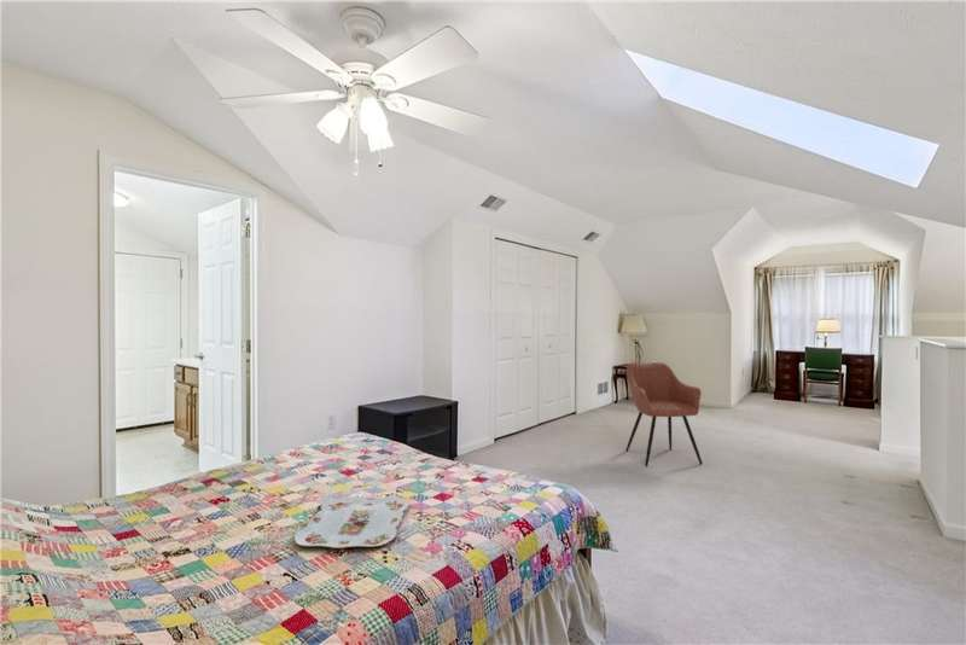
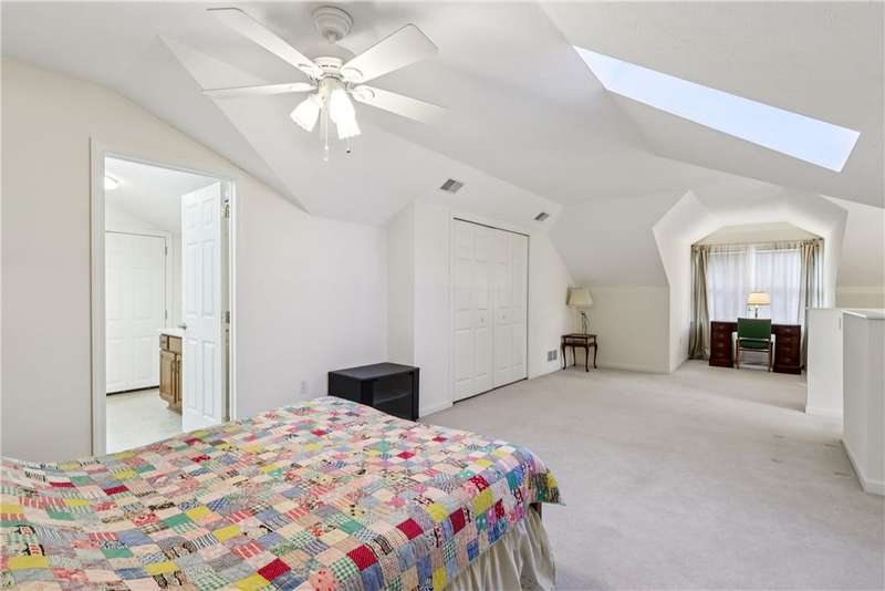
- serving tray (356, 519)
- armchair (659, 411)
